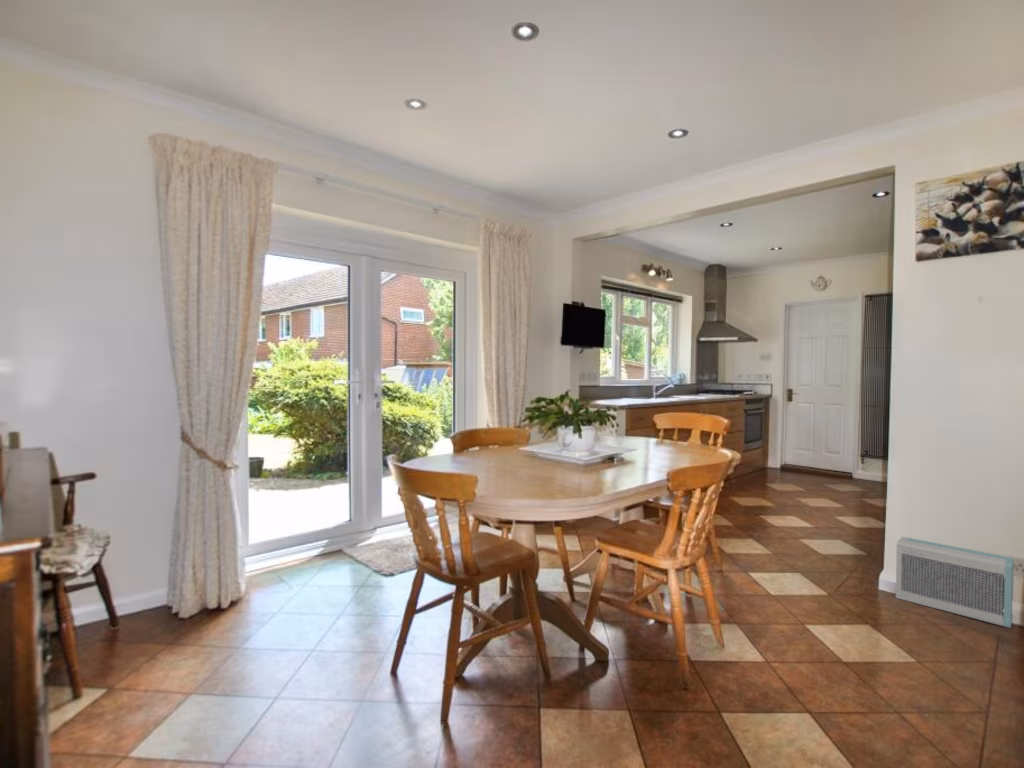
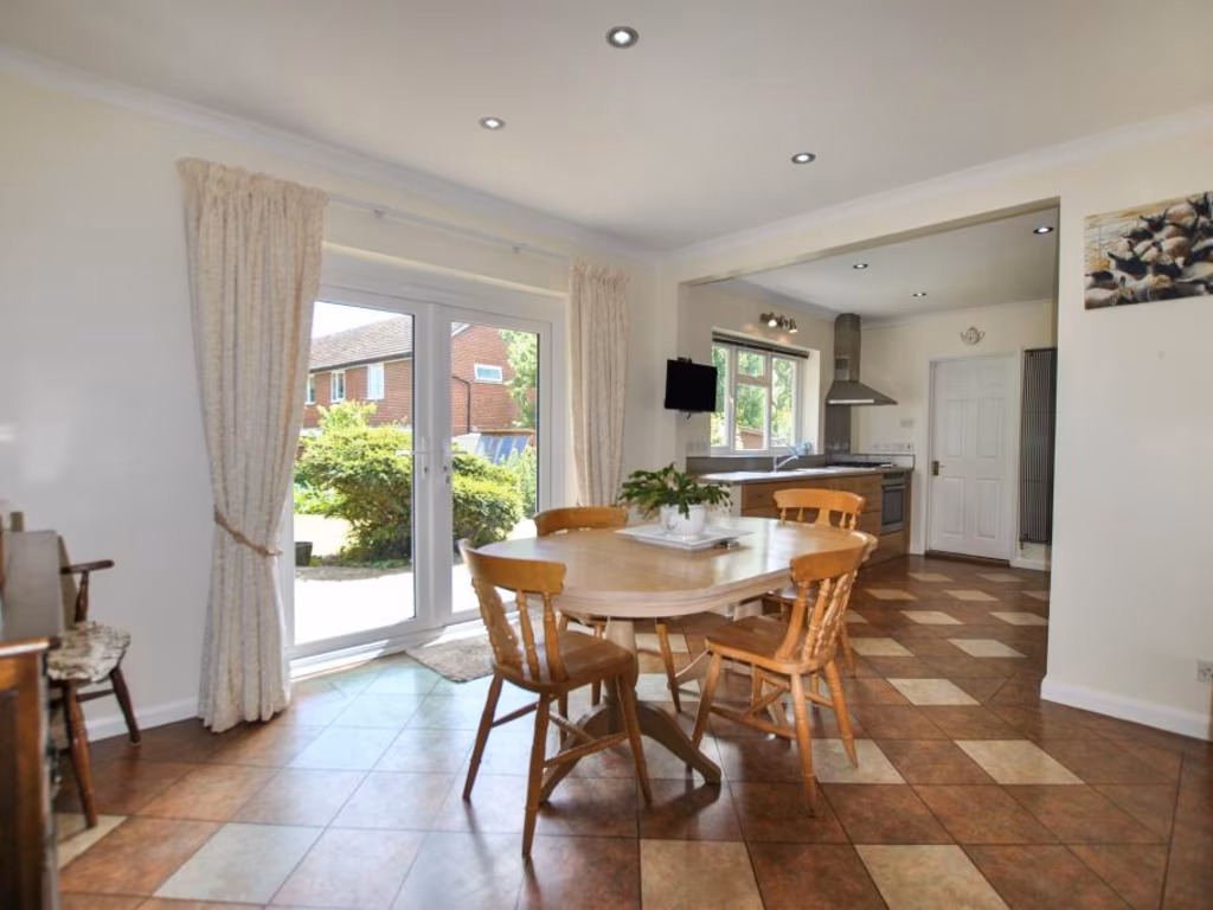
- air purifier (952, 578)
